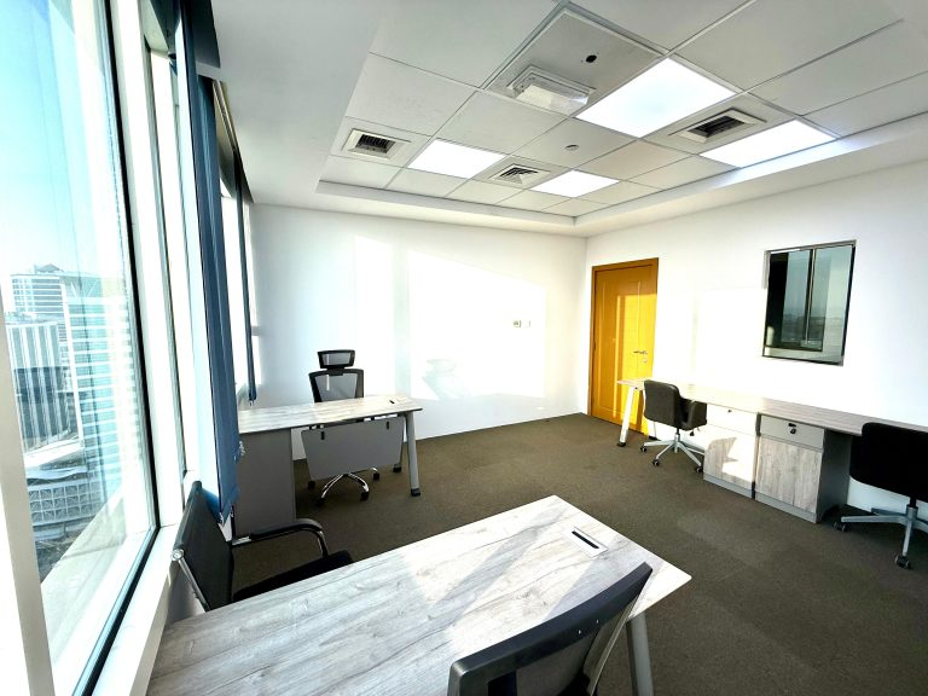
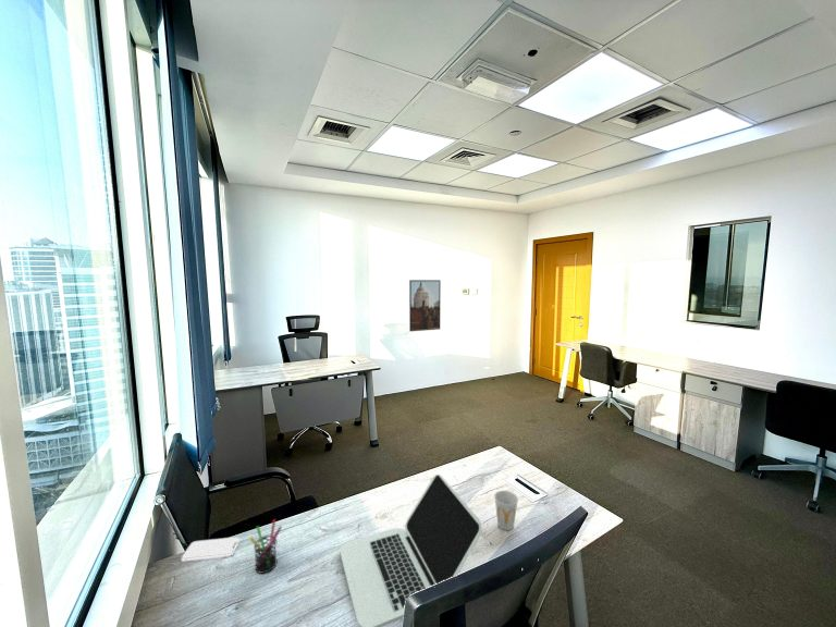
+ cup (505, 511)
+ pen holder (265, 543)
+ smartphone (211, 548)
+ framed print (425, 305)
+ laptop (406, 537)
